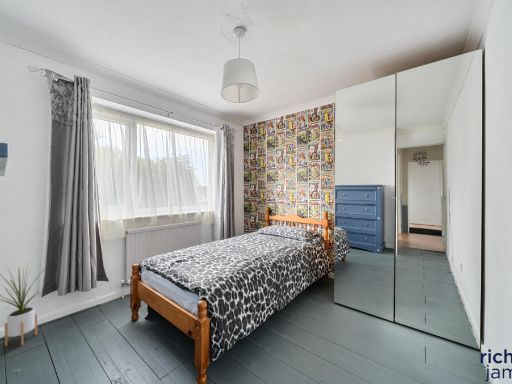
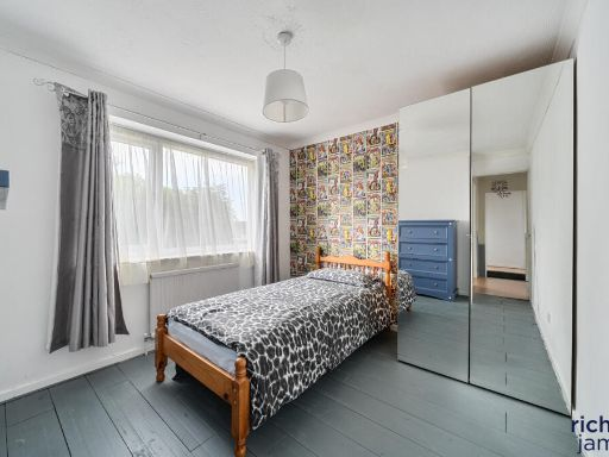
- house plant (22, 302)
